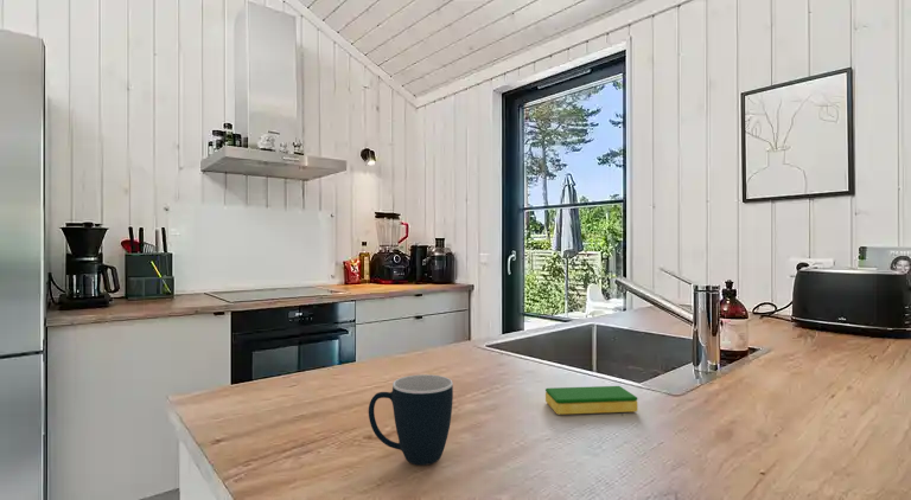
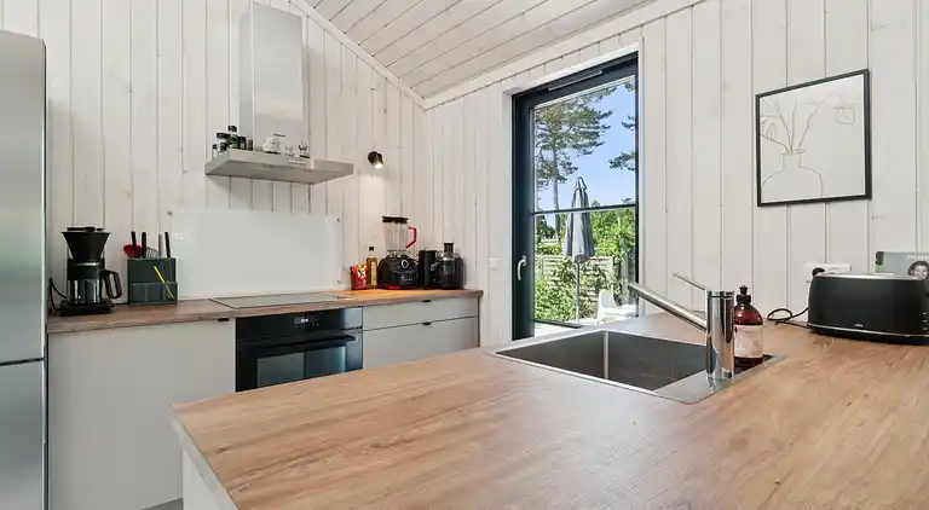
- mug (410, 421)
- dish sponge (590, 399)
